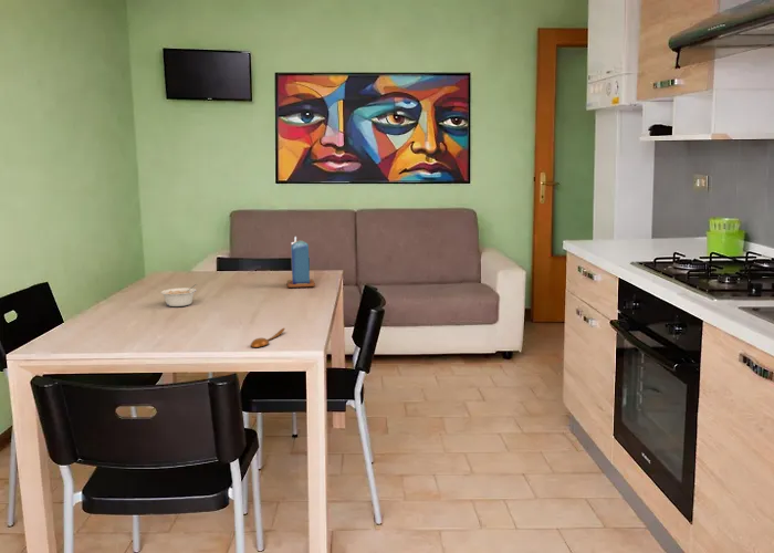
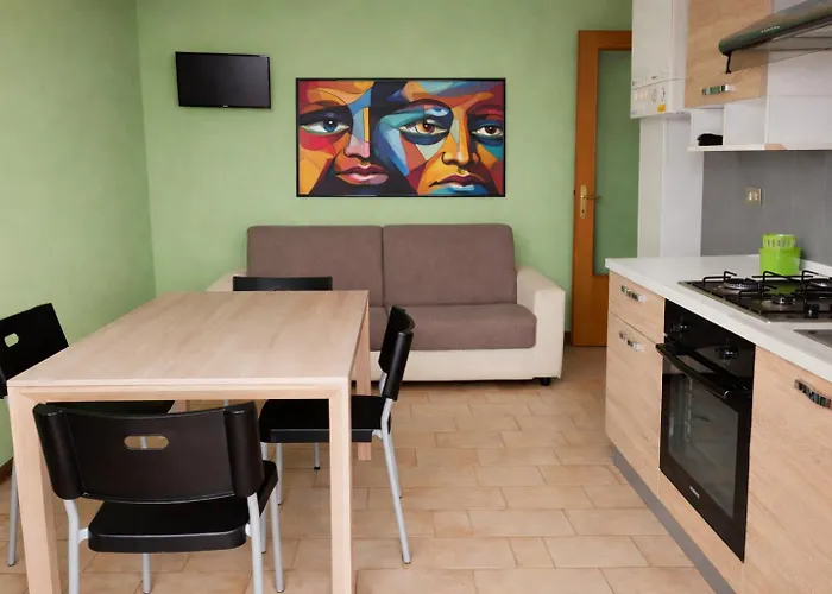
- legume (179, 295)
- candle (299, 261)
- spoon (269, 338)
